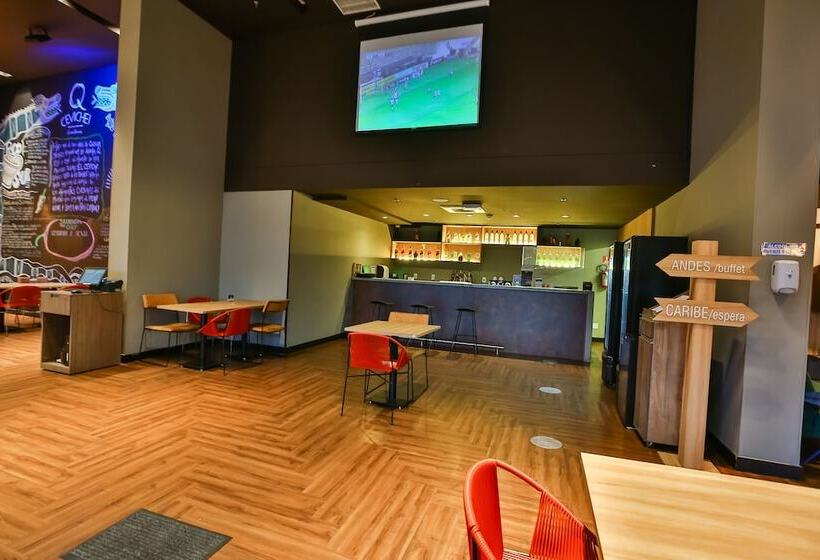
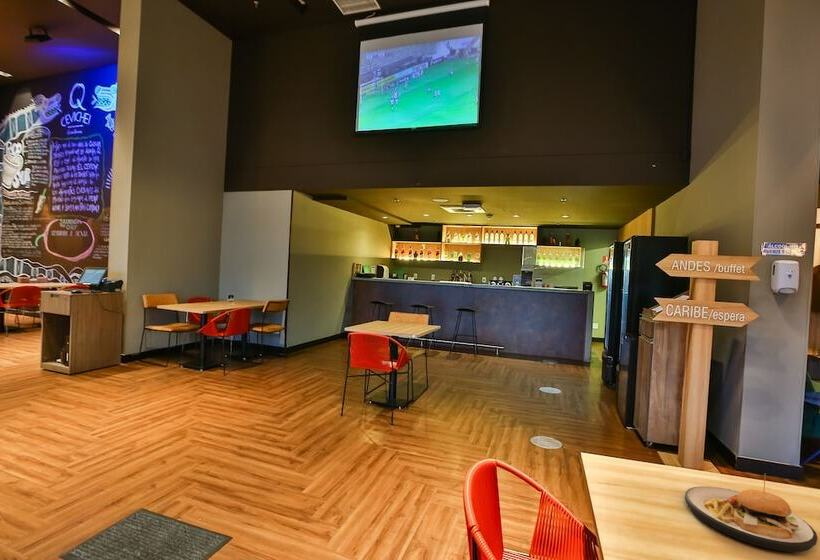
+ plate (747, 493)
